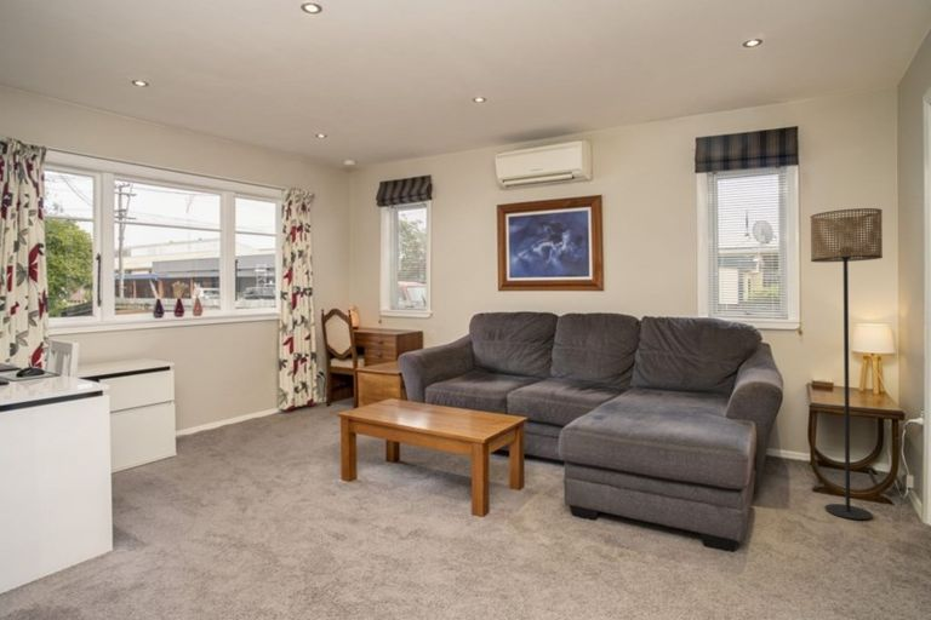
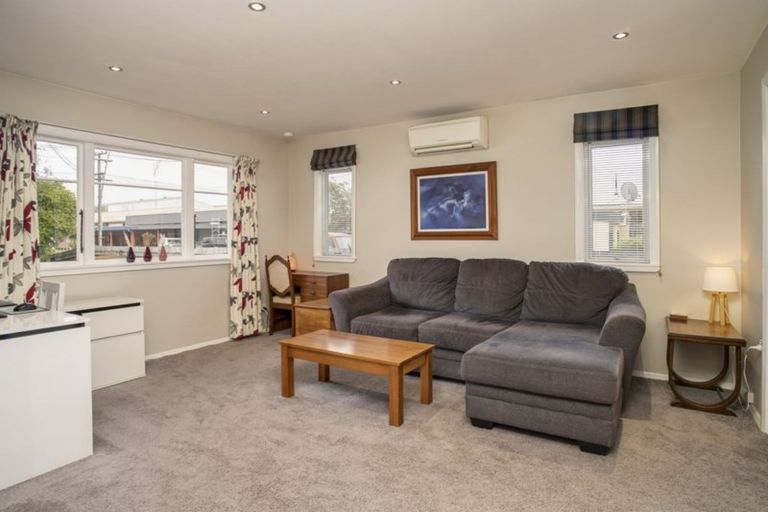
- floor lamp (846, 362)
